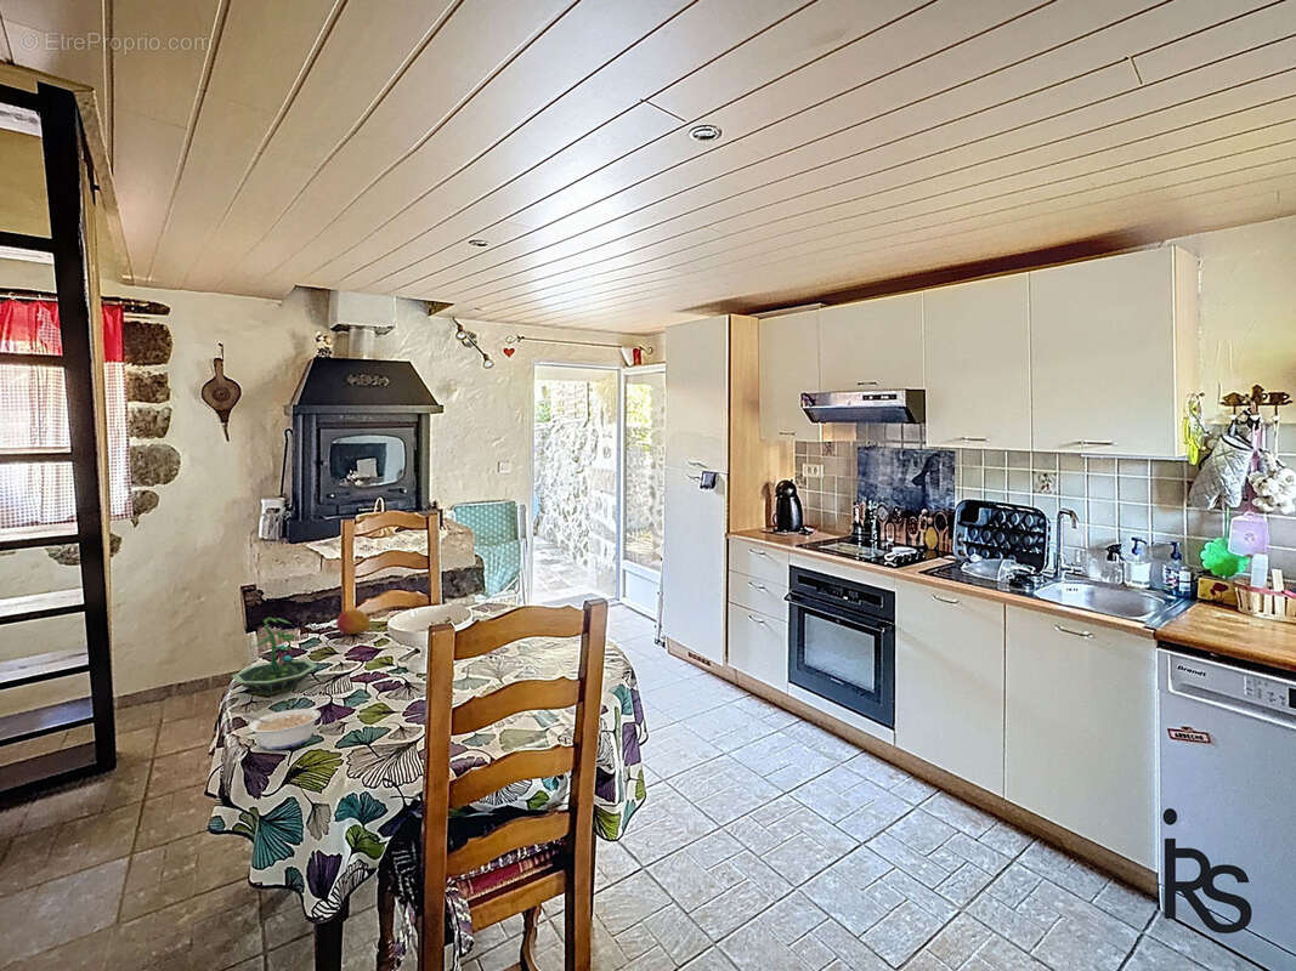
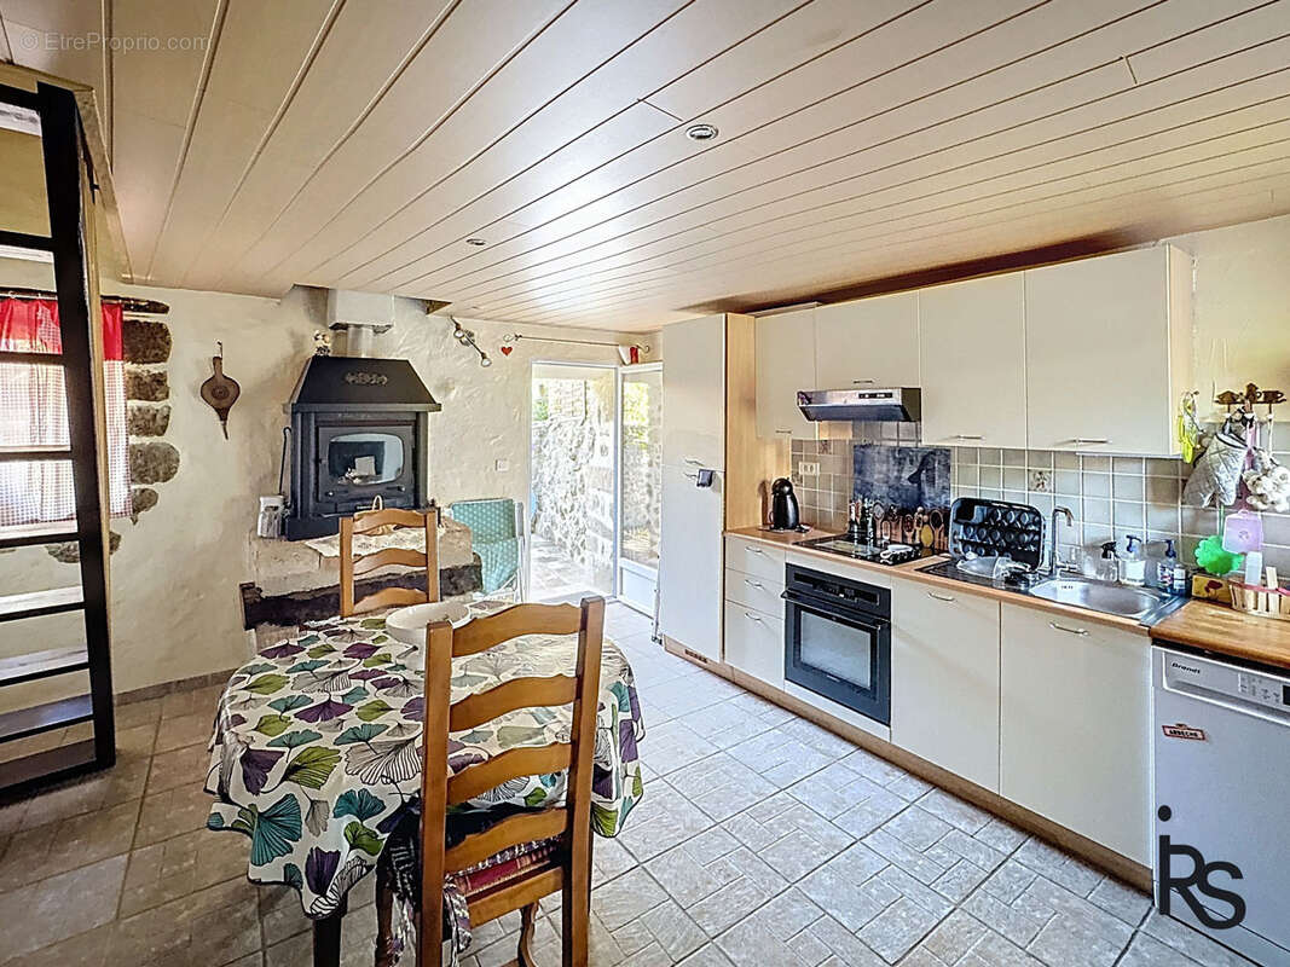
- terrarium (275, 631)
- fruit (353, 621)
- legume (282, 728)
